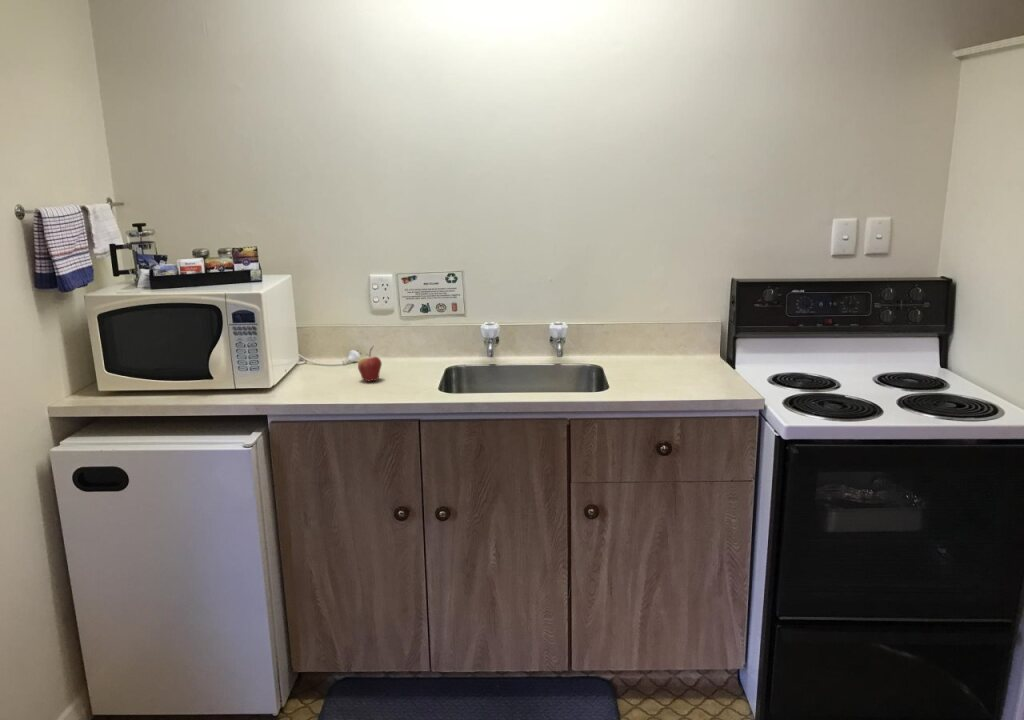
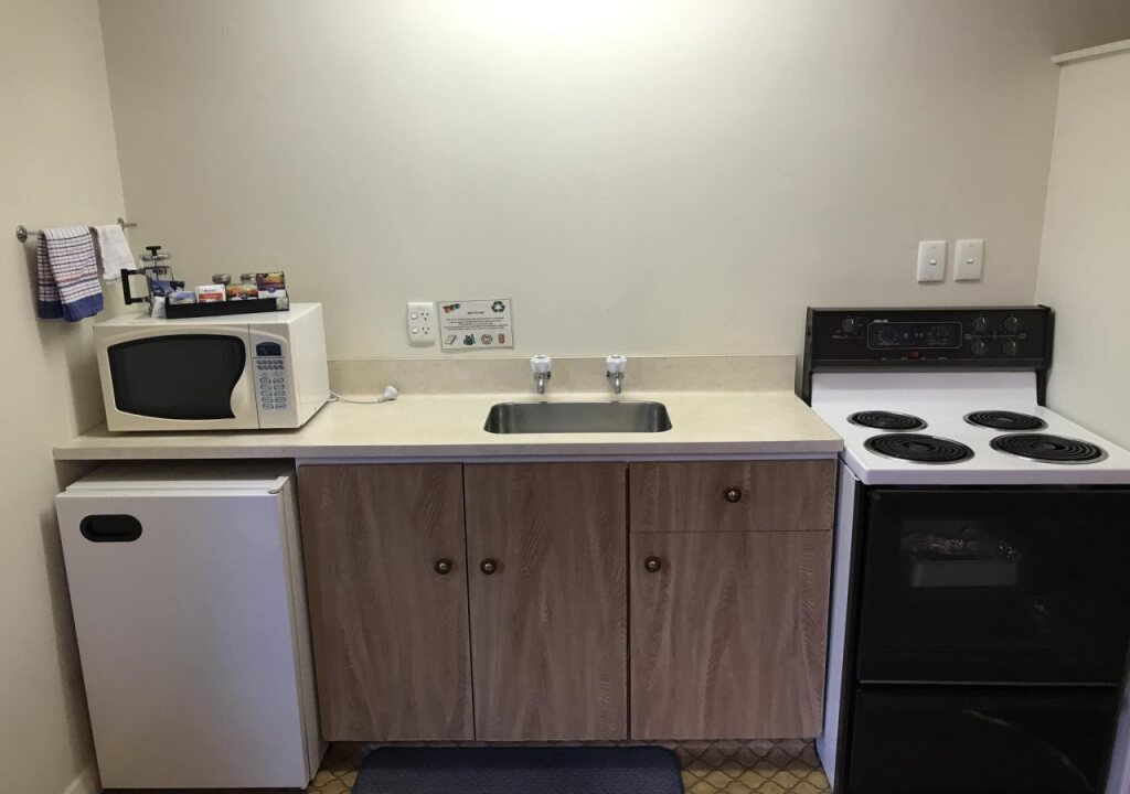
- fruit (369, 363)
